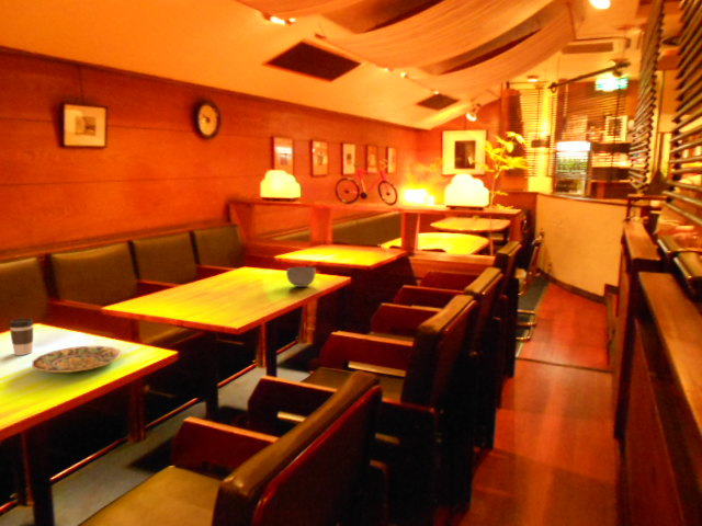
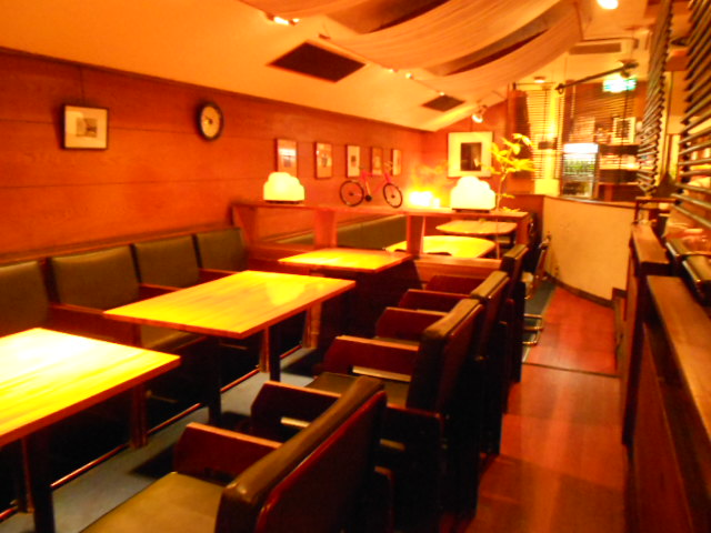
- coffee cup (22, 336)
- bowl (301, 277)
- plate (78, 362)
